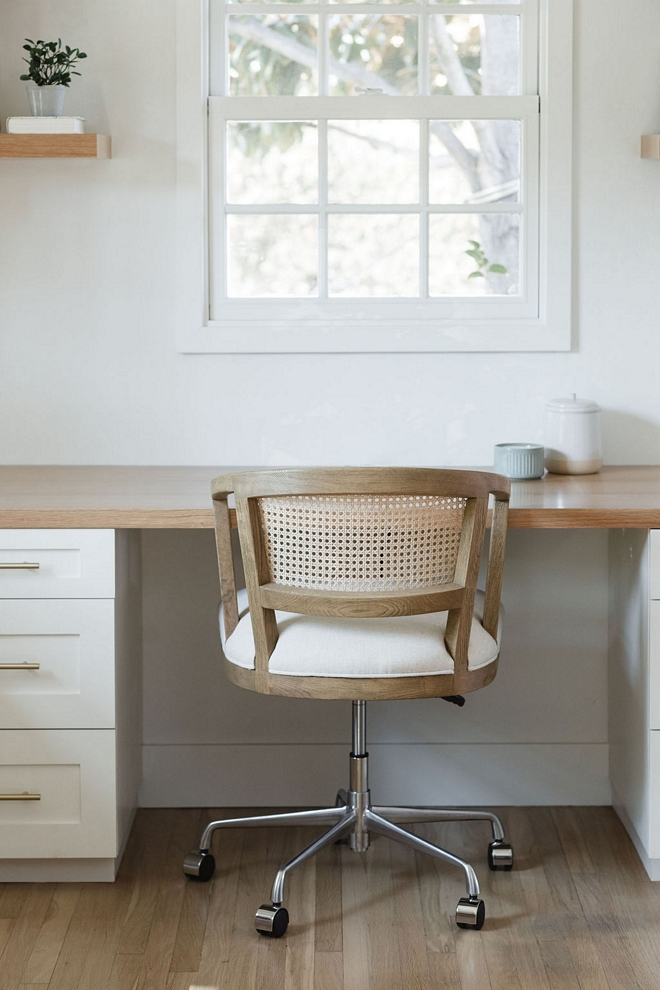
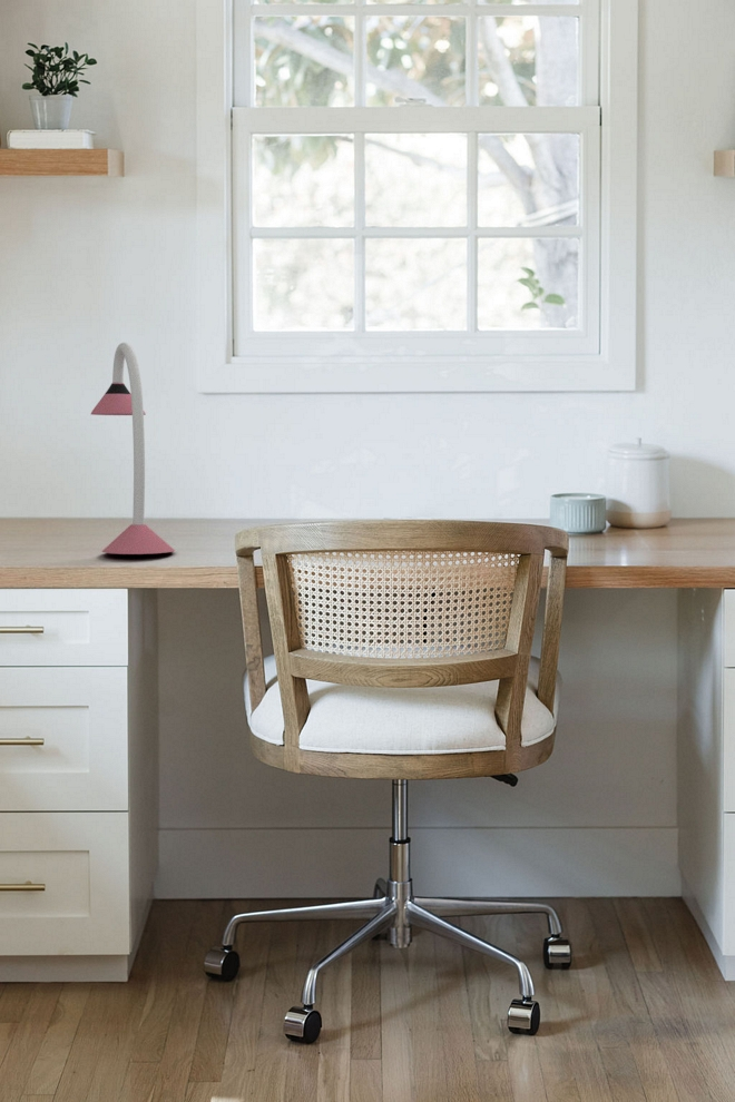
+ desk lamp (134, 445)
